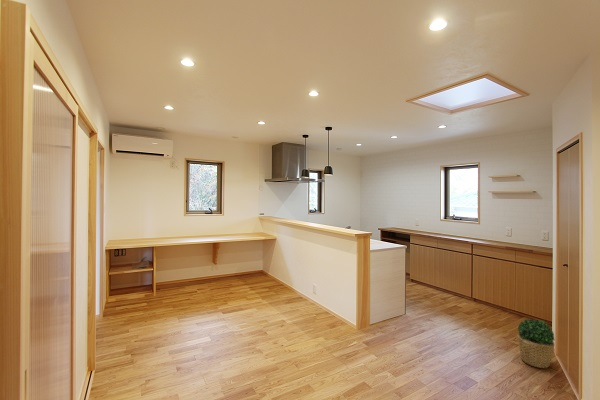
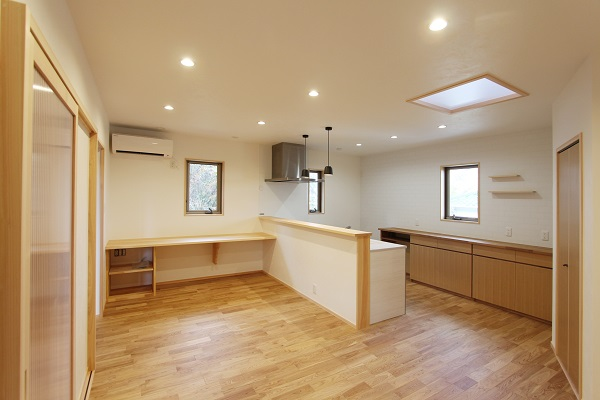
- potted plant (535, 341)
